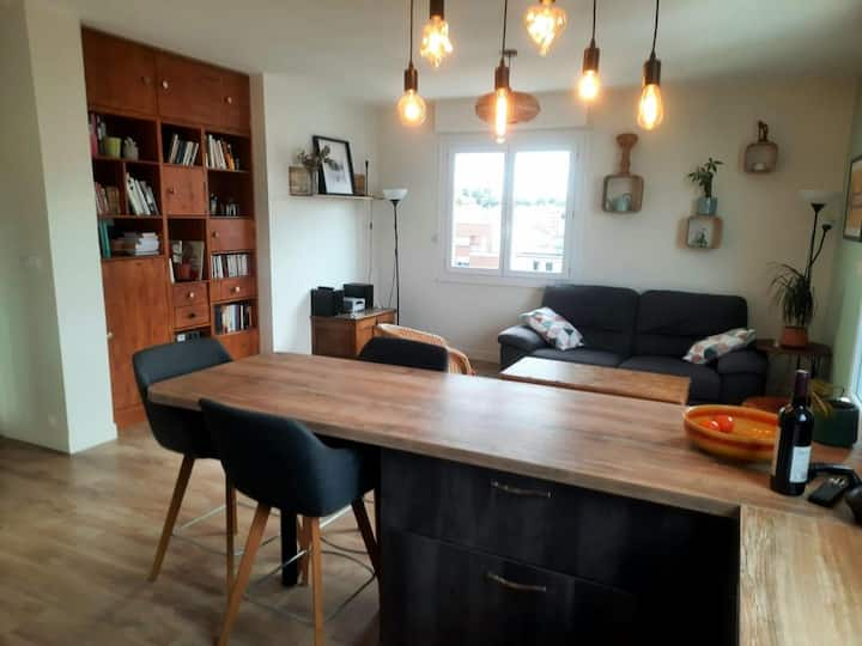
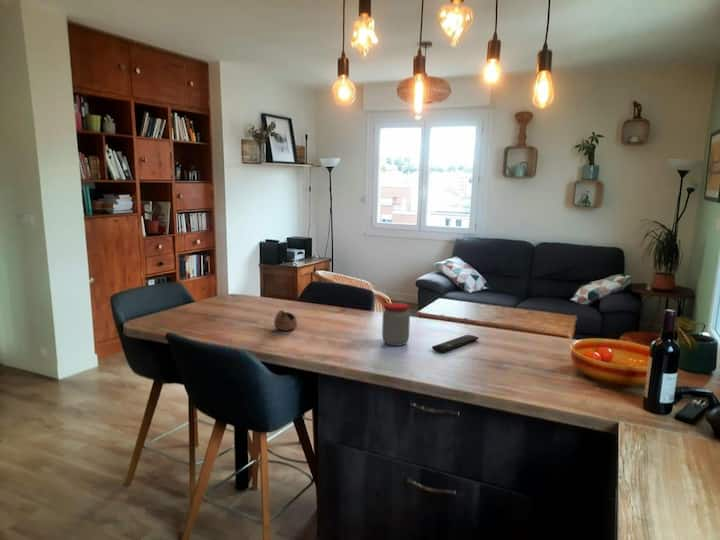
+ remote control (456, 343)
+ cup (283, 318)
+ jar (395, 323)
